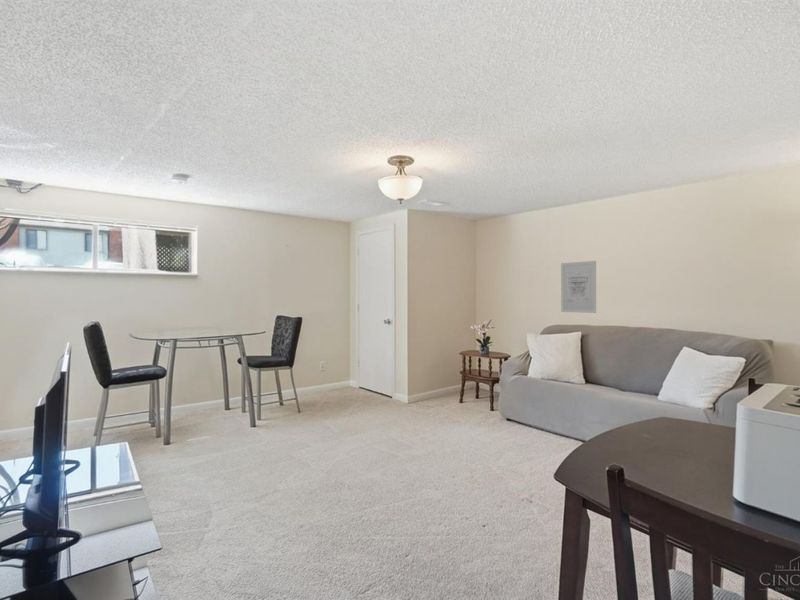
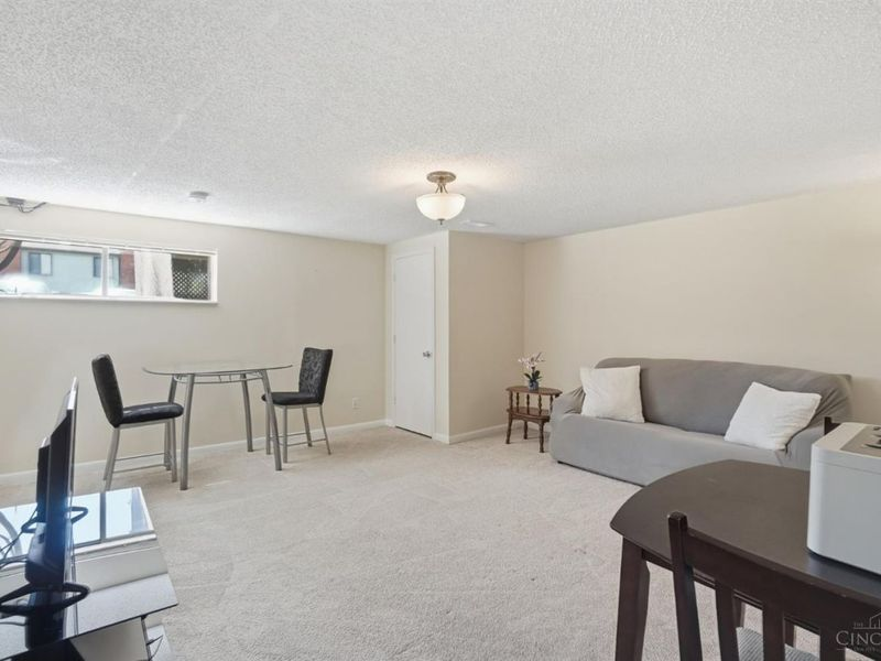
- wall art (578, 287)
